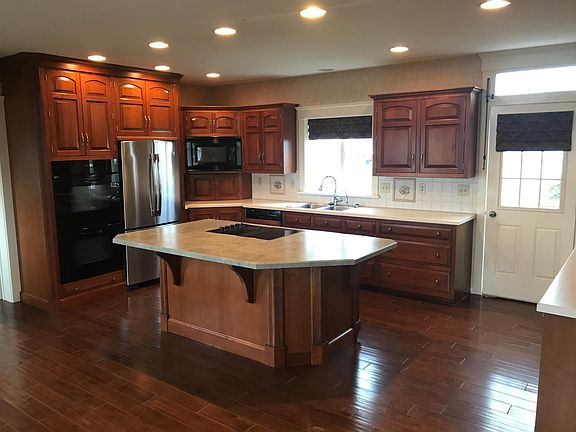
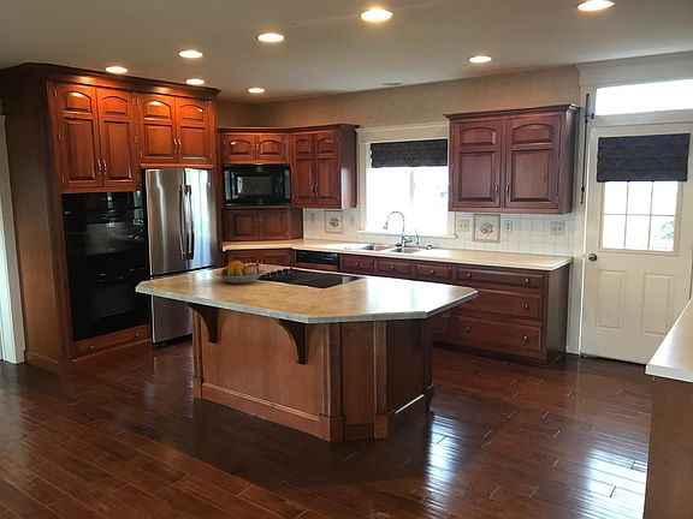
+ fruit bowl (241, 270)
